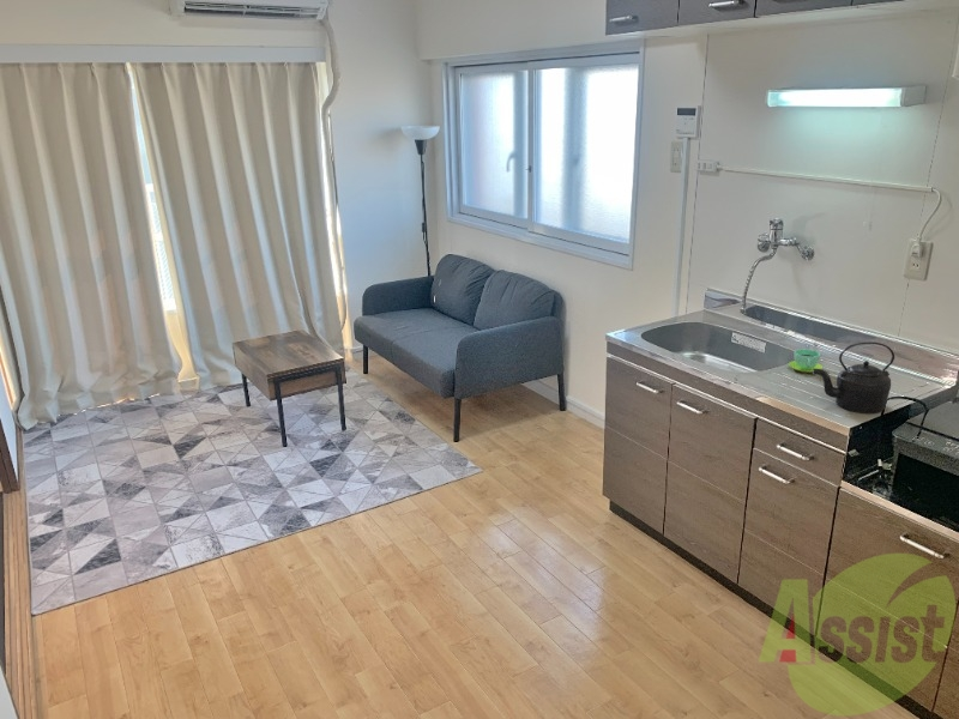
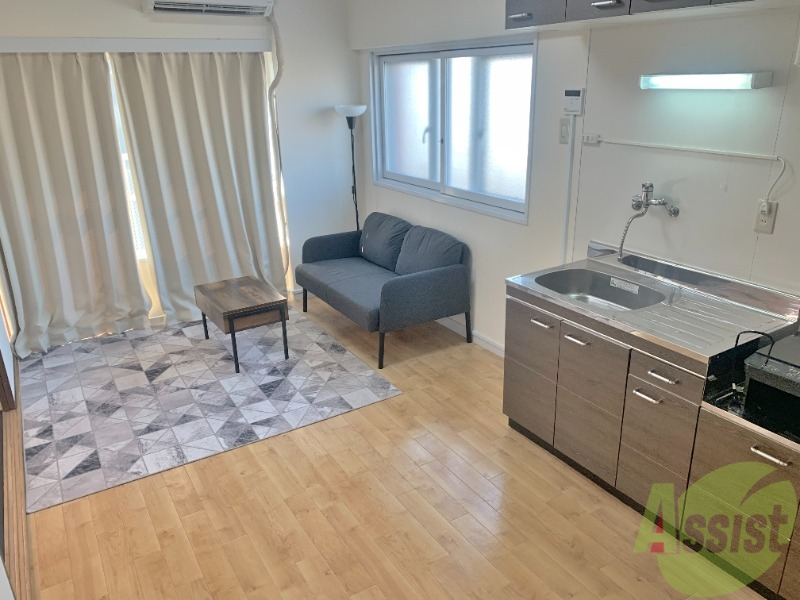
- cup (806, 361)
- kettle (851, 374)
